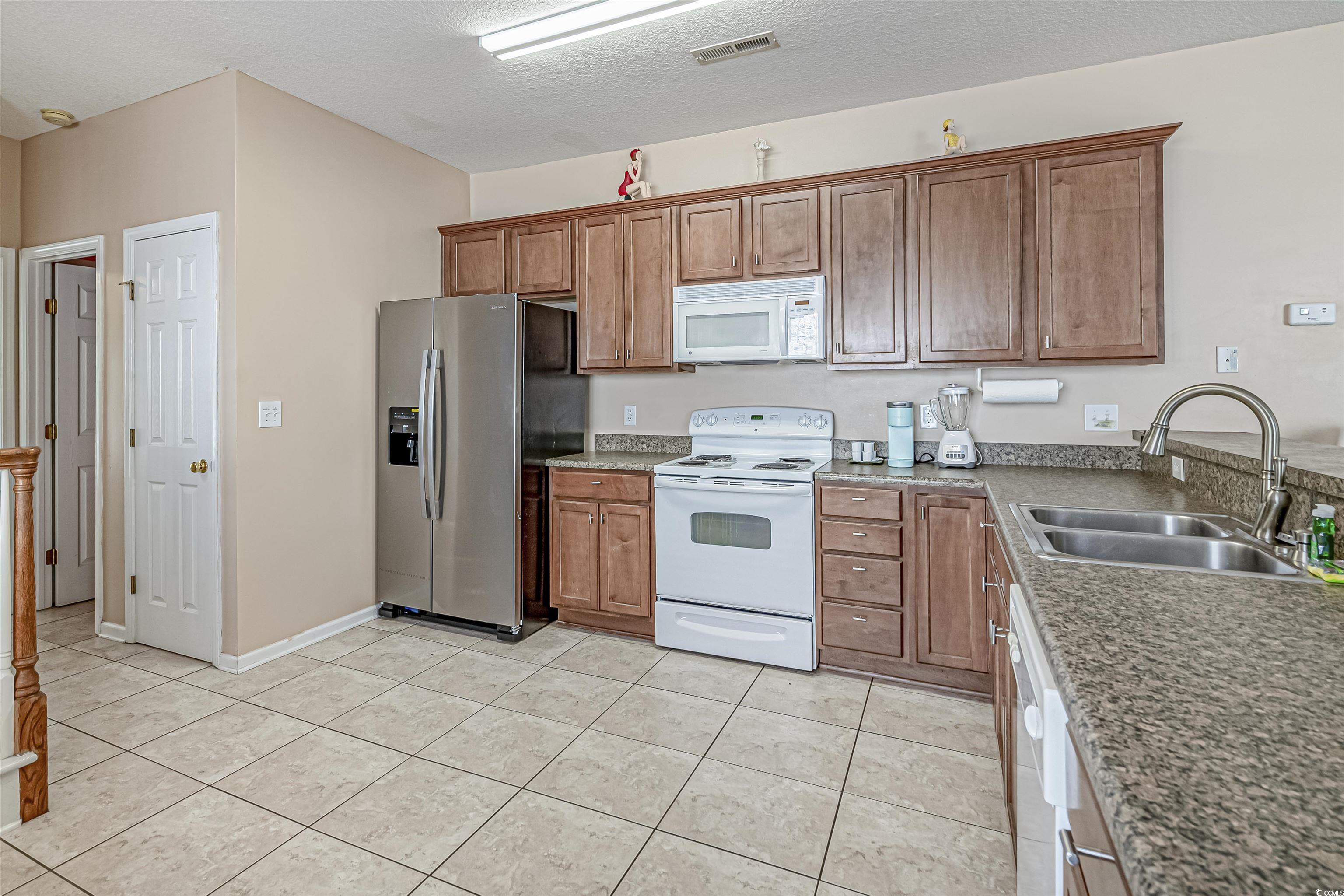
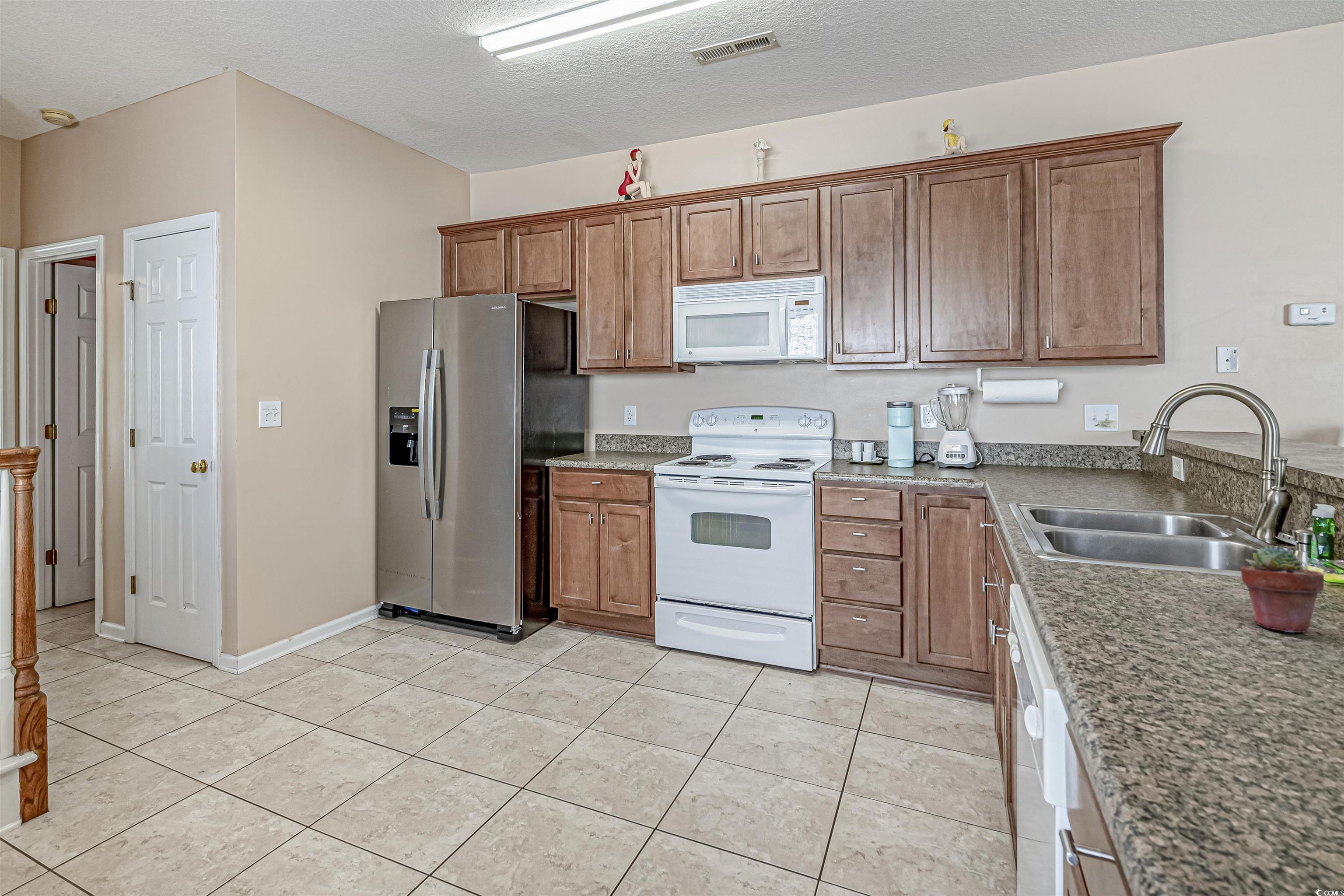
+ potted succulent (1281, 586)
